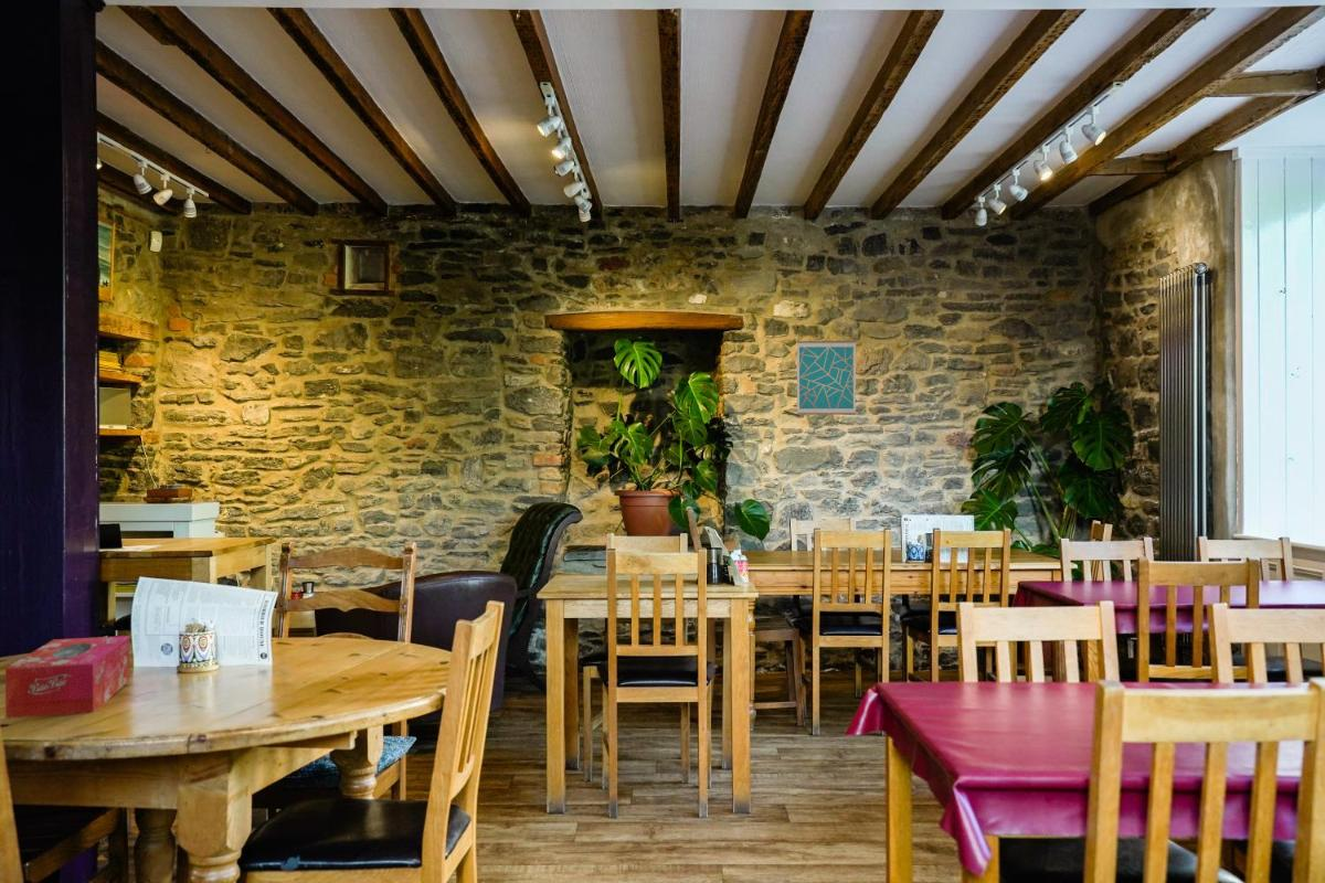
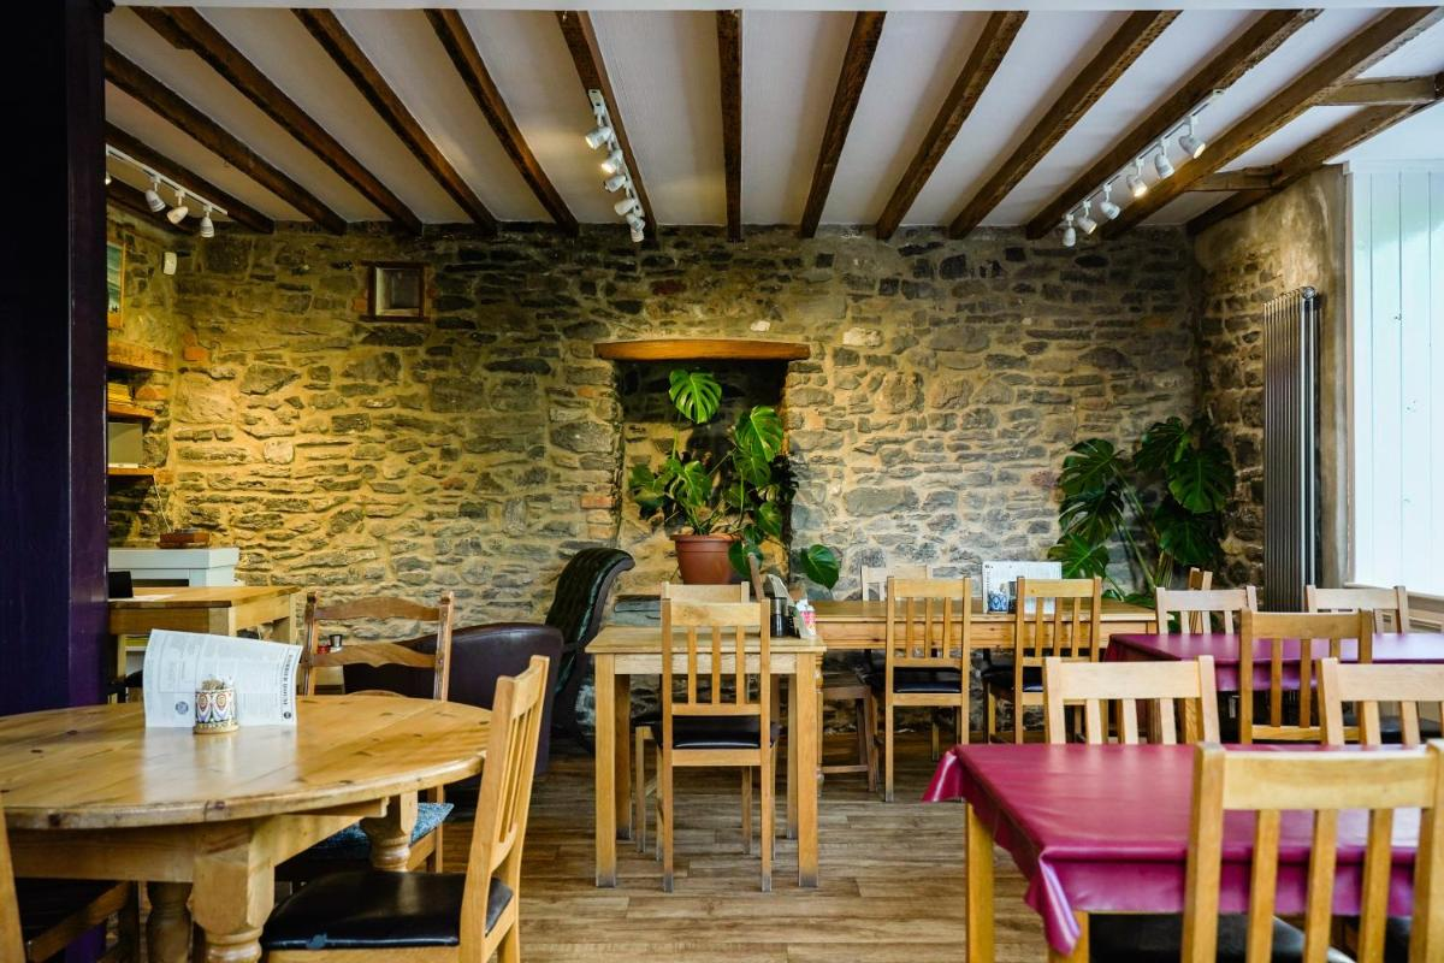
- wall art (826, 377)
- tissue box (72, 674)
